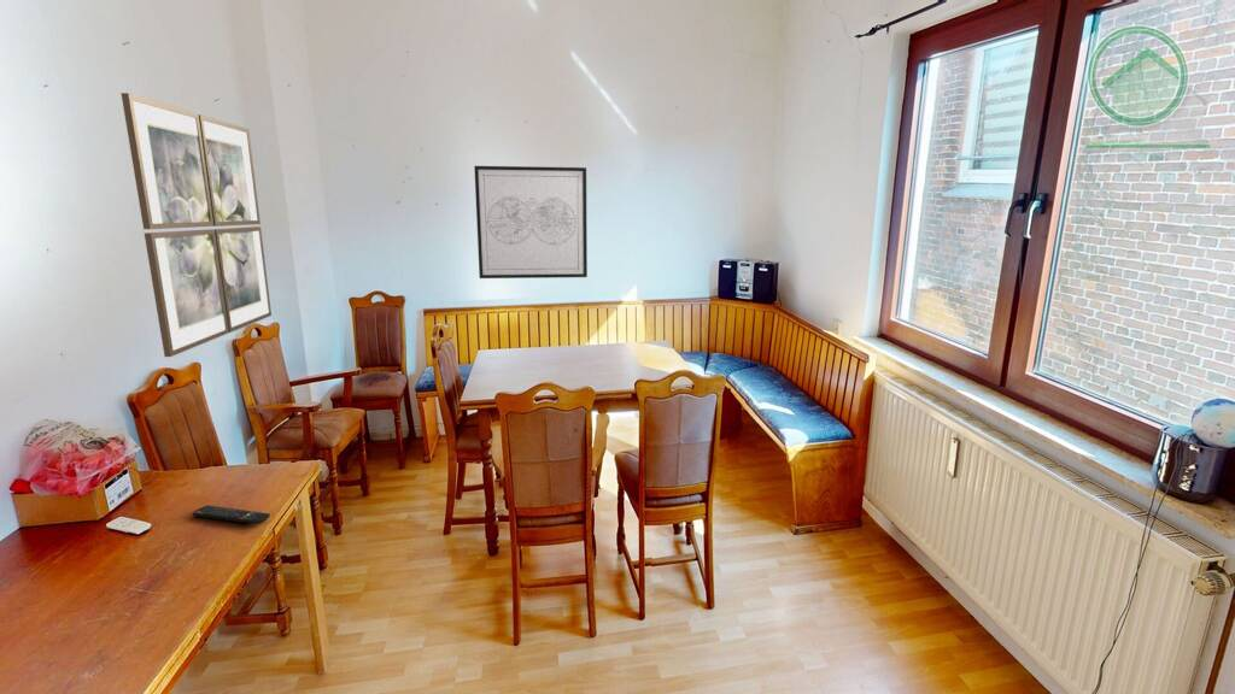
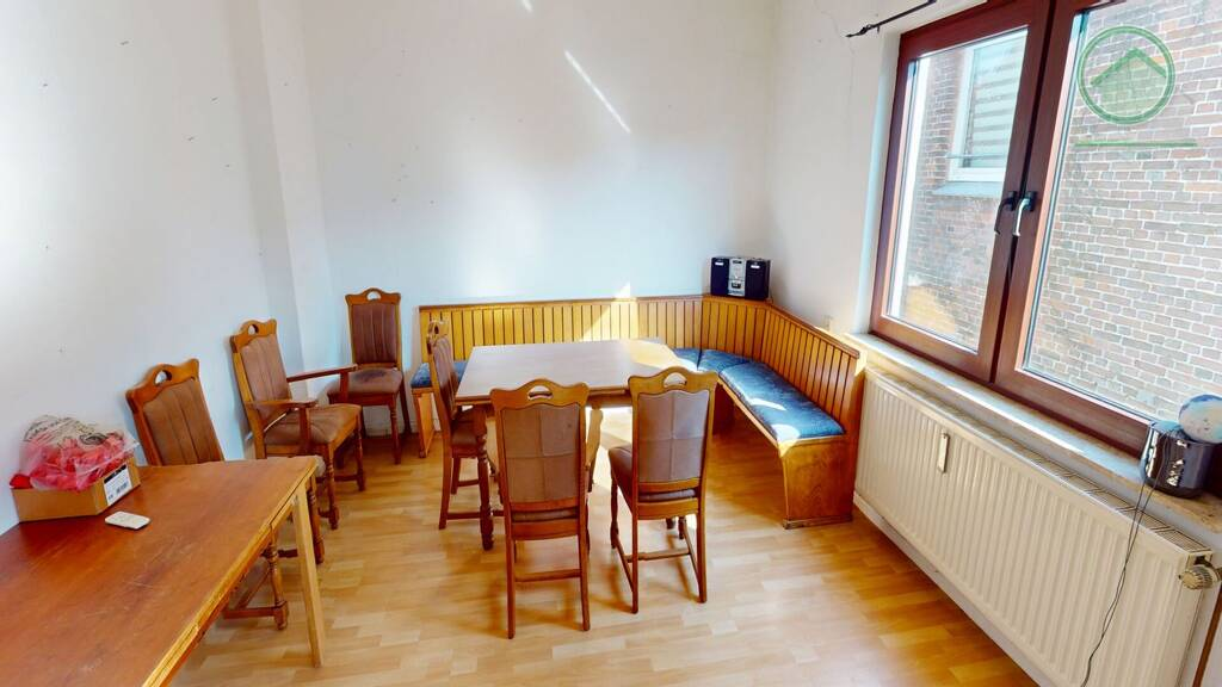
- wall art (211, 229)
- remote control (230, 514)
- wall art (532, 223)
